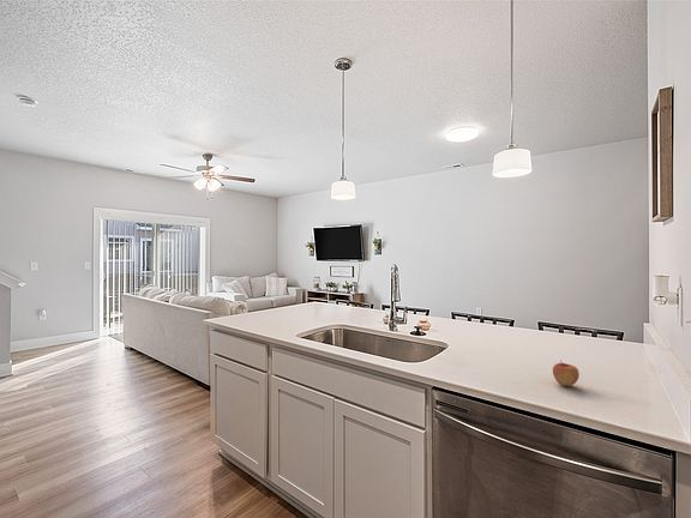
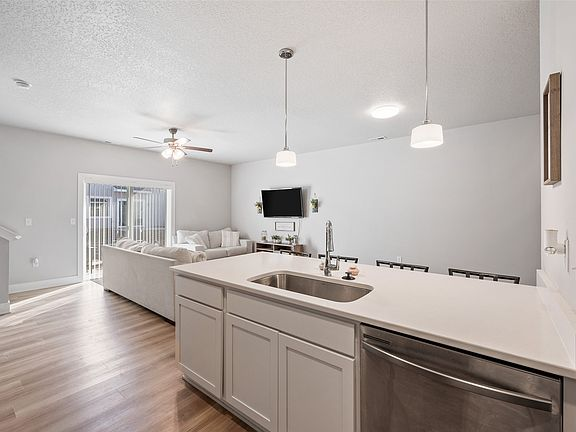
- apple (565, 373)
